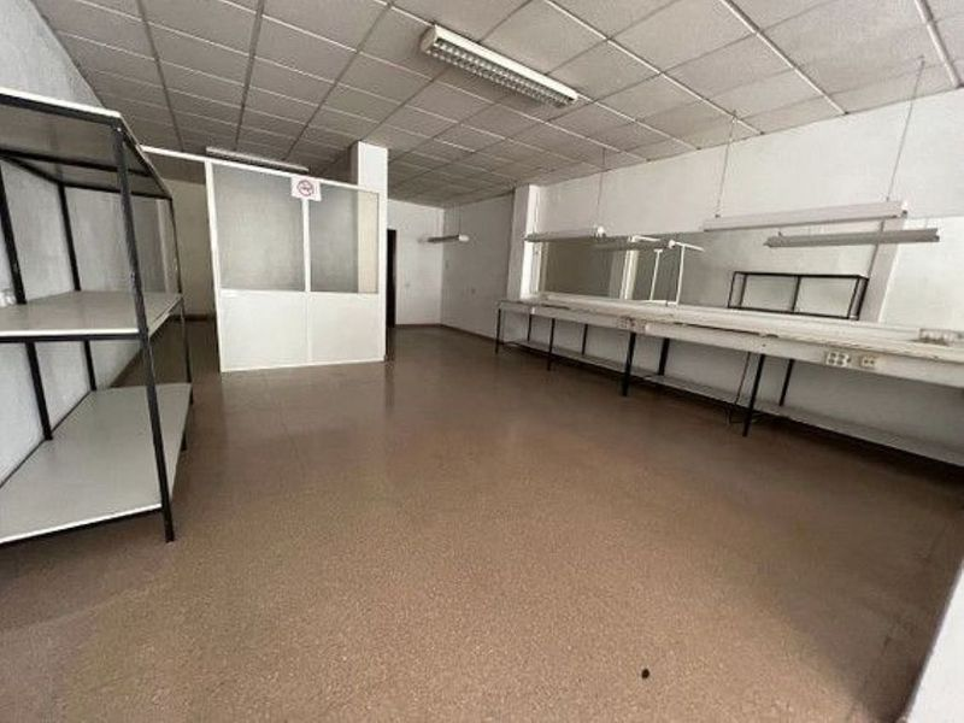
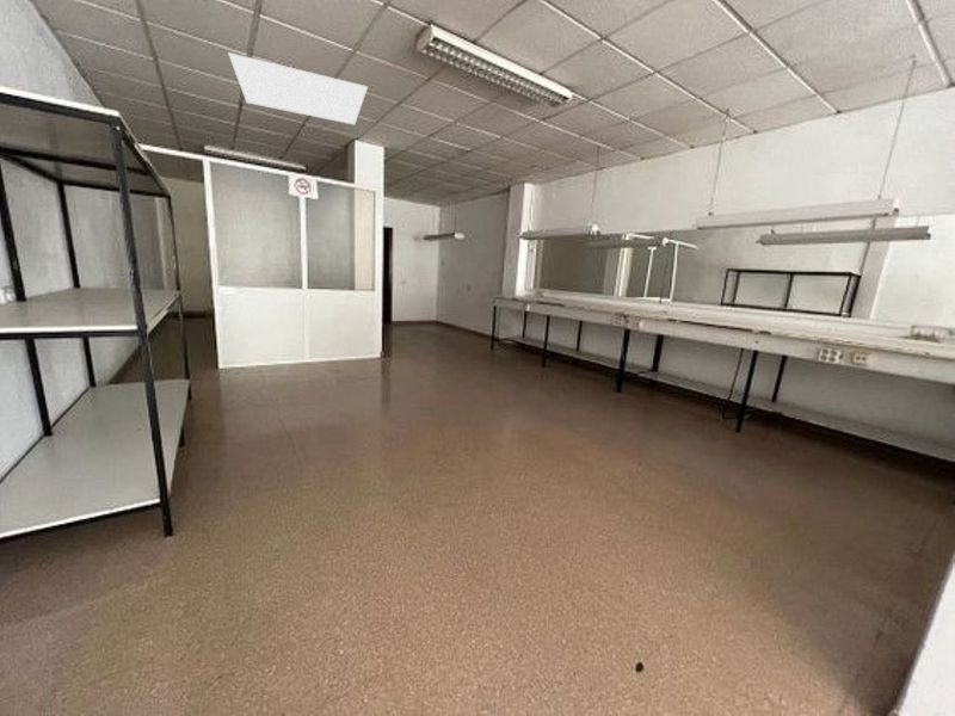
+ light panel (302, 90)
